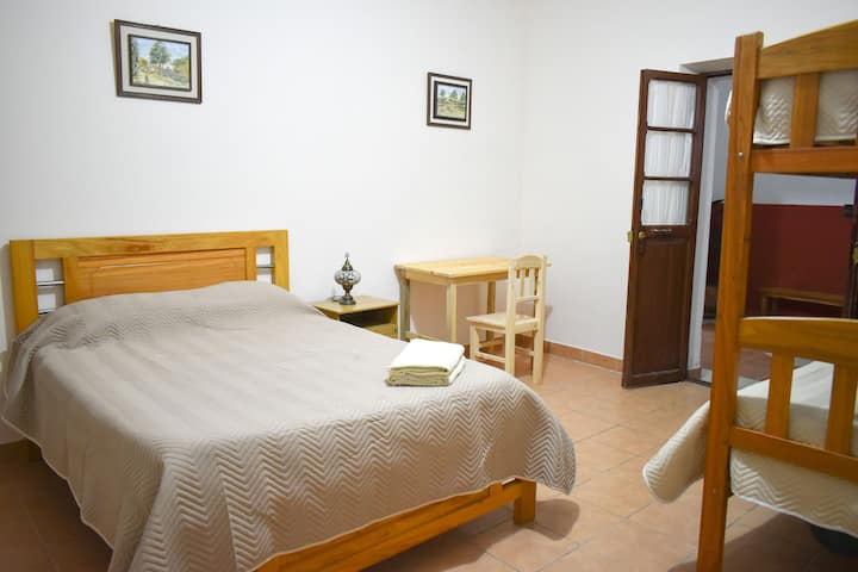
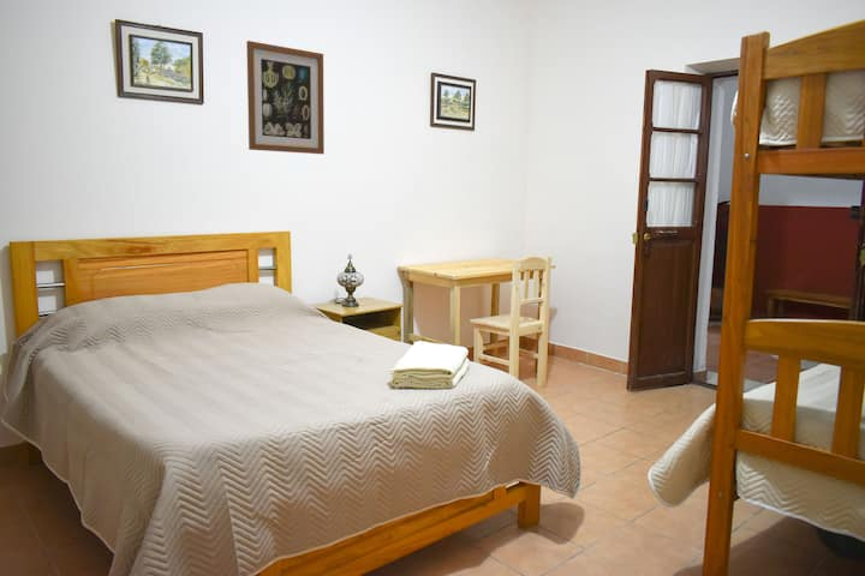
+ wall art (287, 100)
